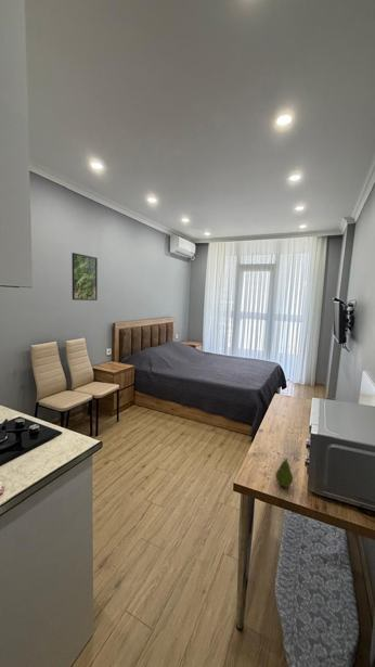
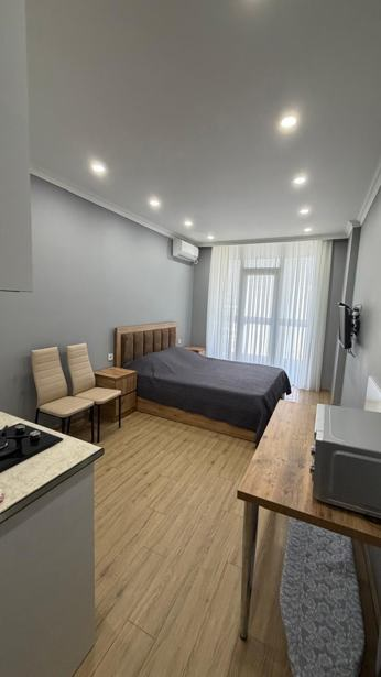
- fruit (284, 471)
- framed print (85, 278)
